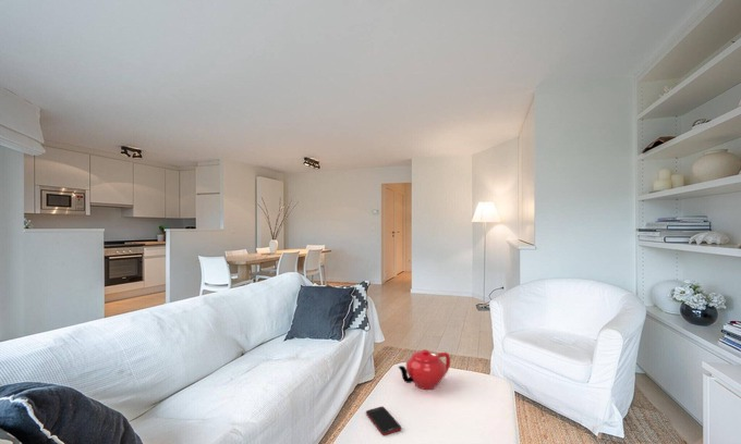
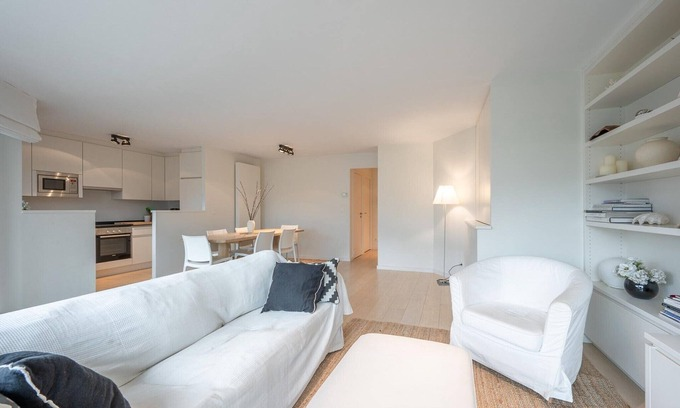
- teapot (425, 367)
- cell phone (382, 420)
